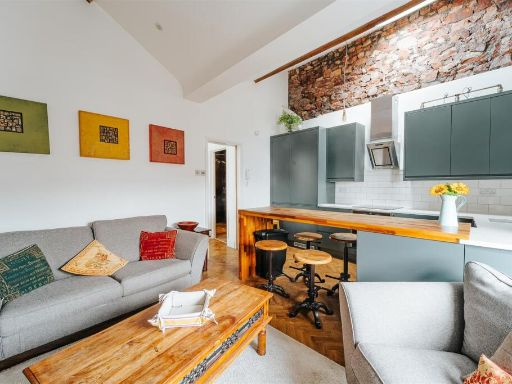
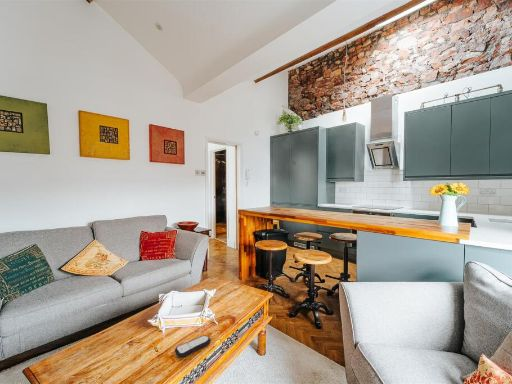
+ remote control (193, 345)
